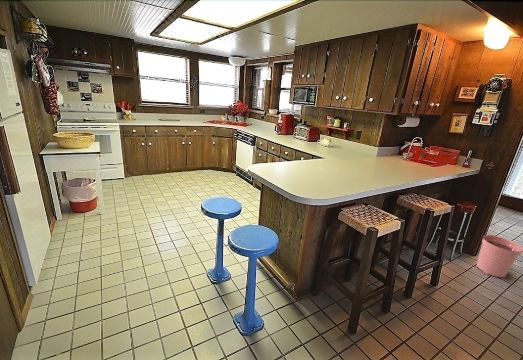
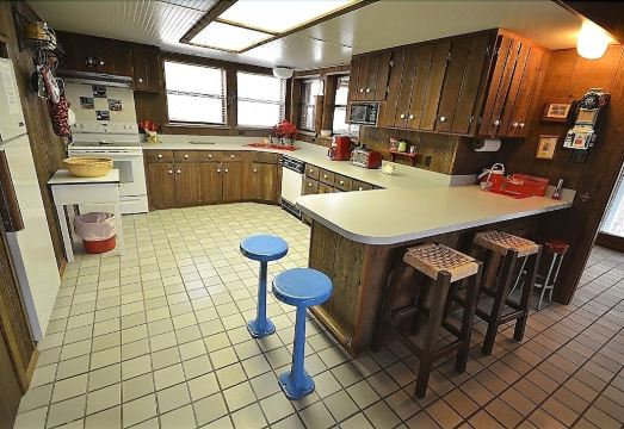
- plant pot (496, 256)
